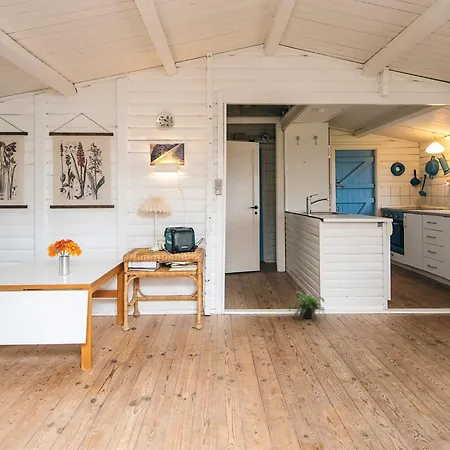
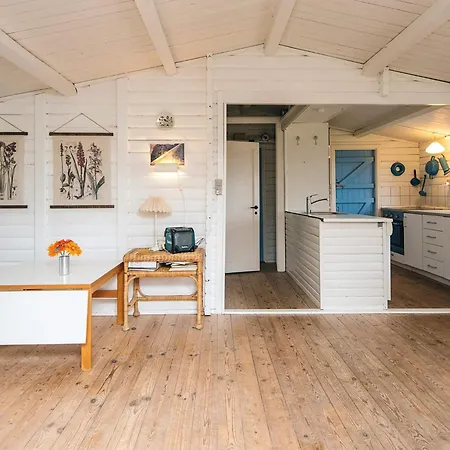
- potted plant (305, 304)
